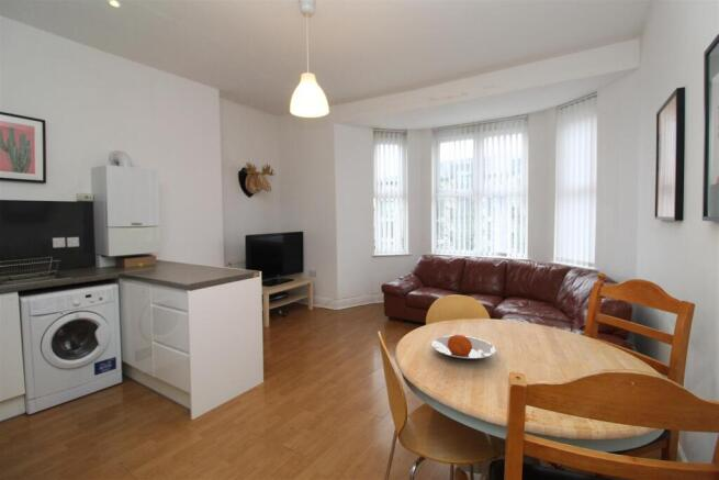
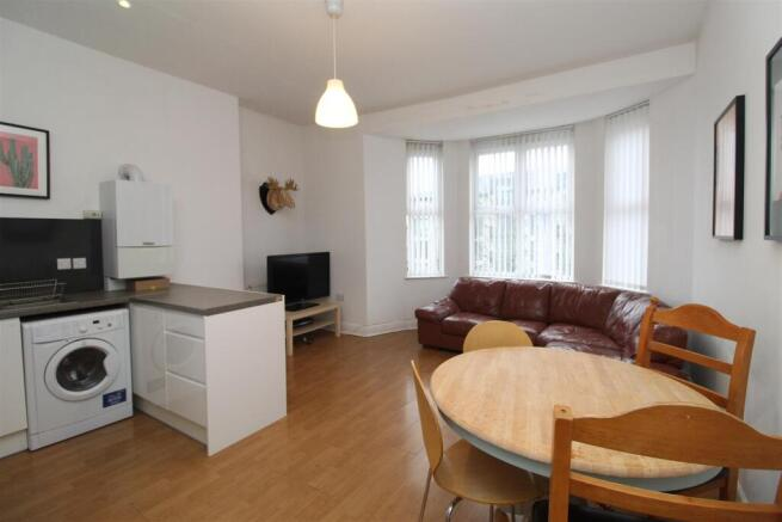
- plate (462, 343)
